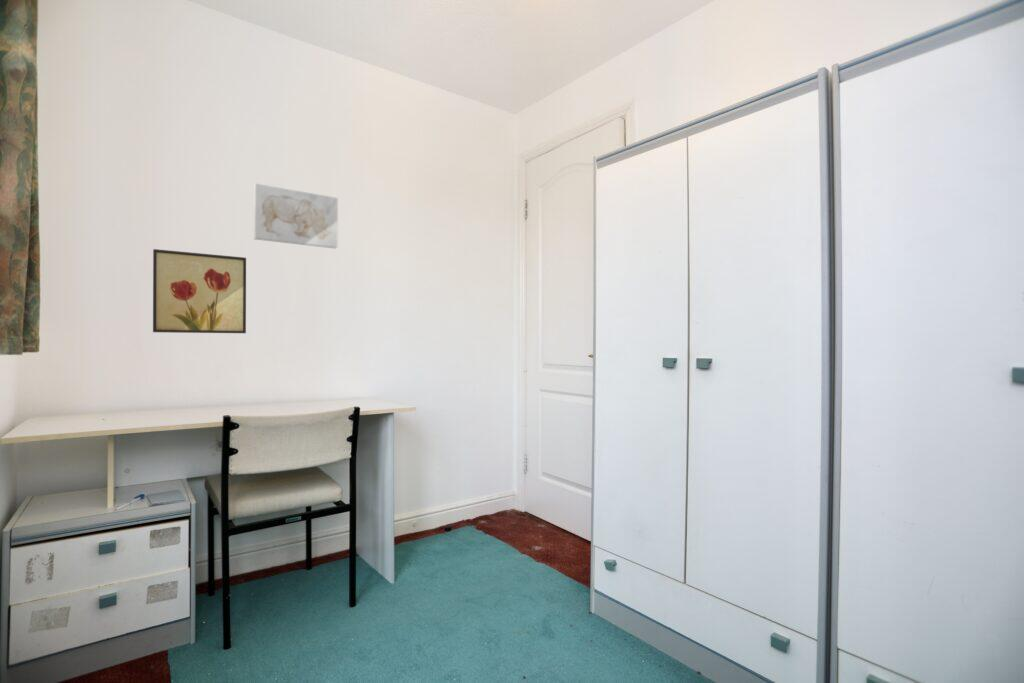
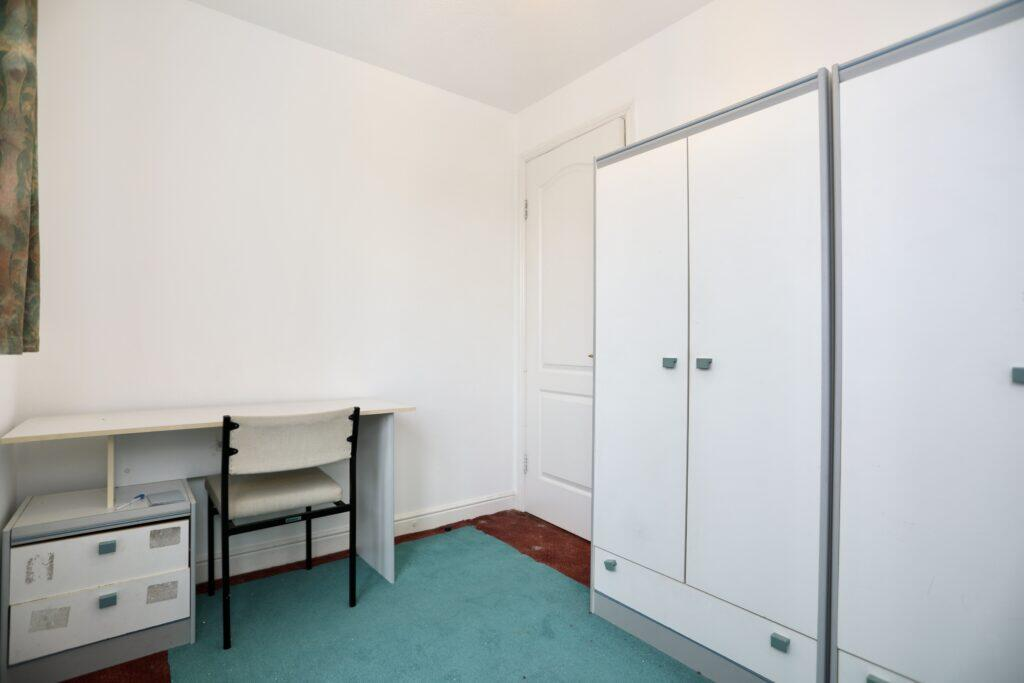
- wall art (201, 293)
- wall art (297, 217)
